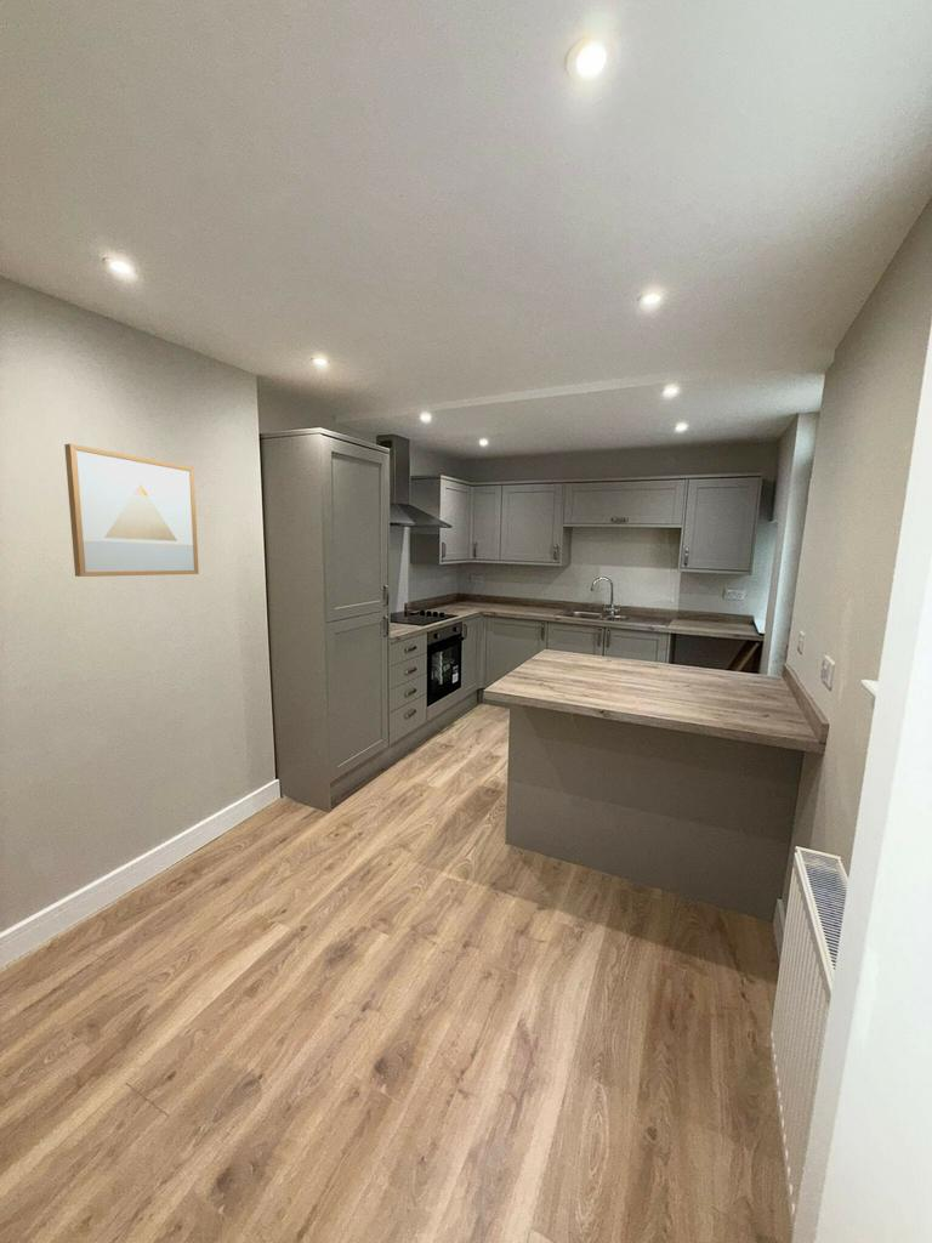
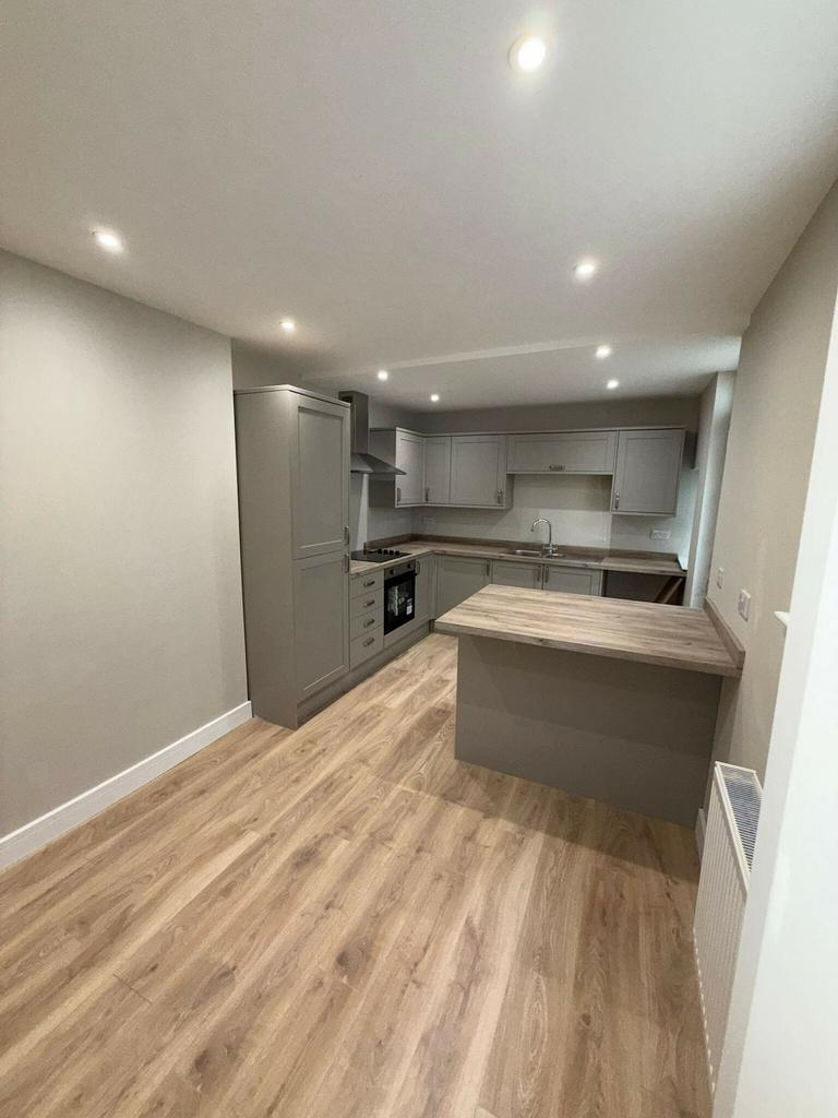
- wall art (140, 517)
